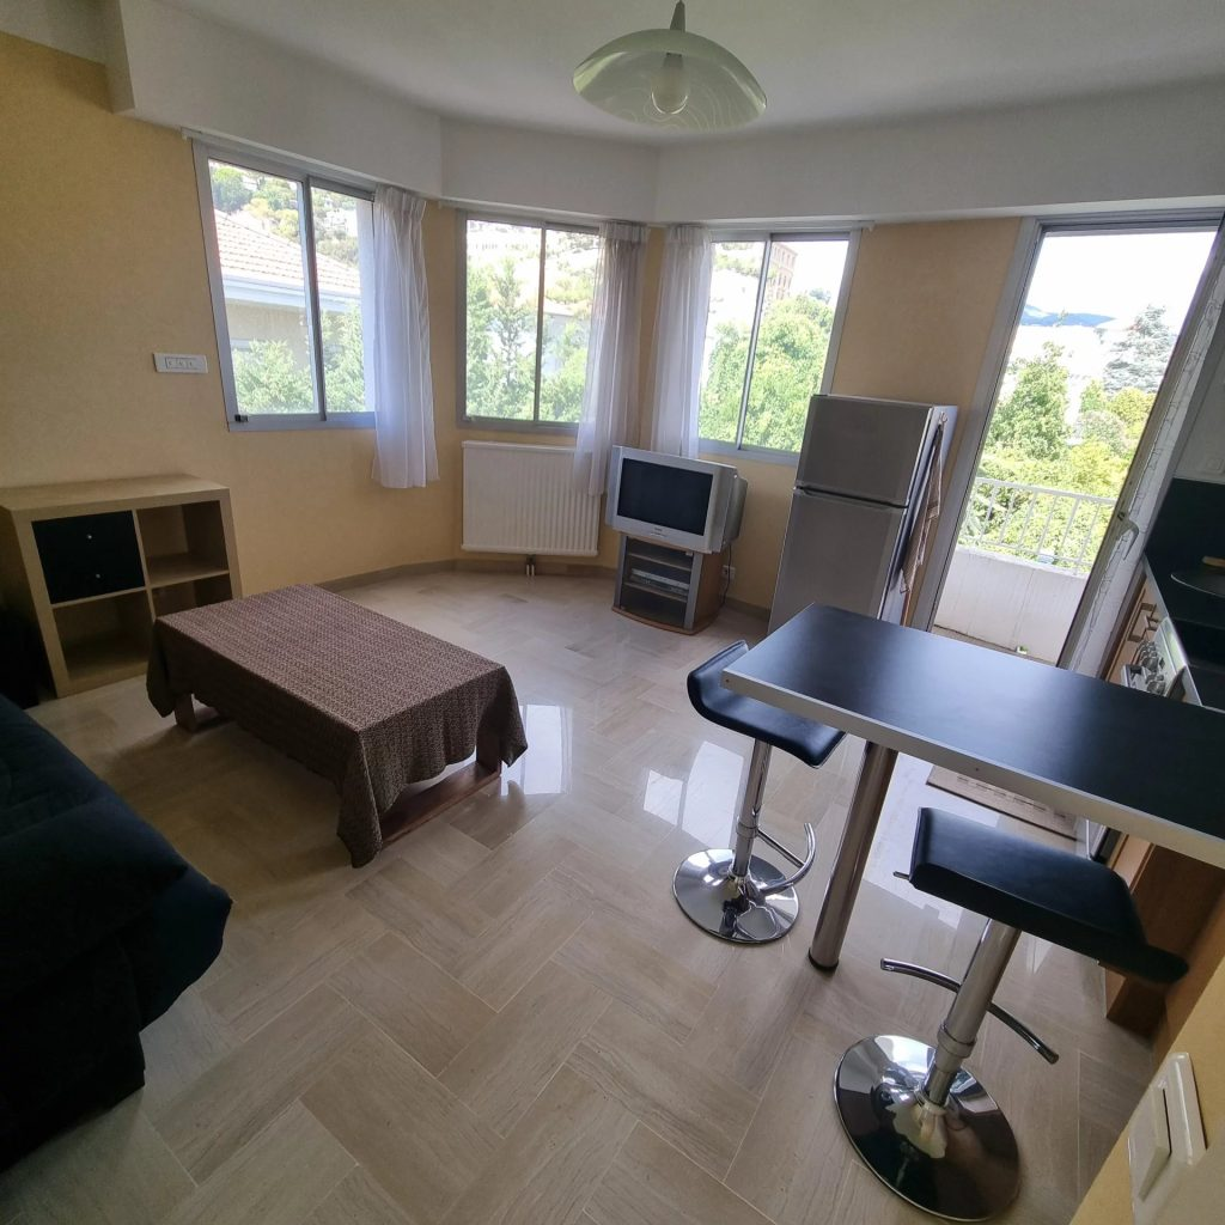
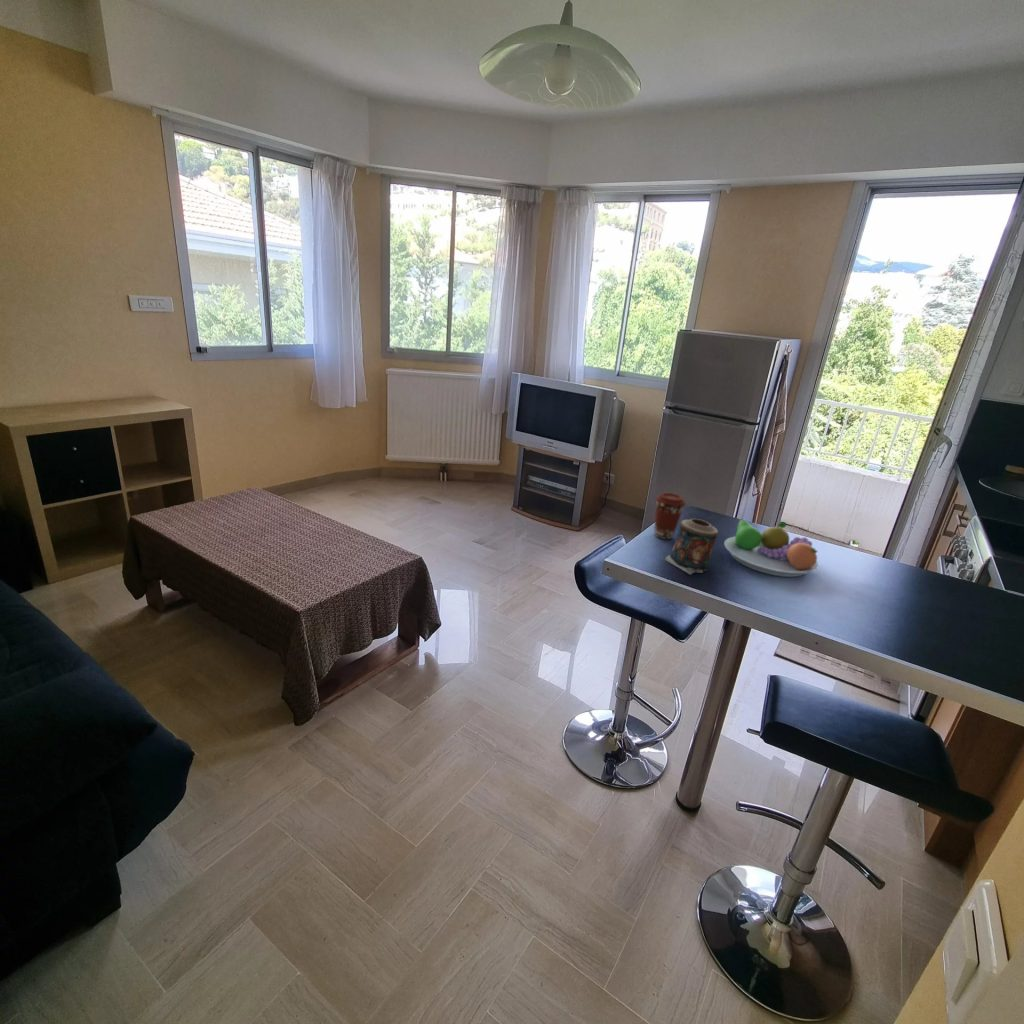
+ candle (693, 544)
+ coffee cup (667, 516)
+ fruit bowl (770, 543)
